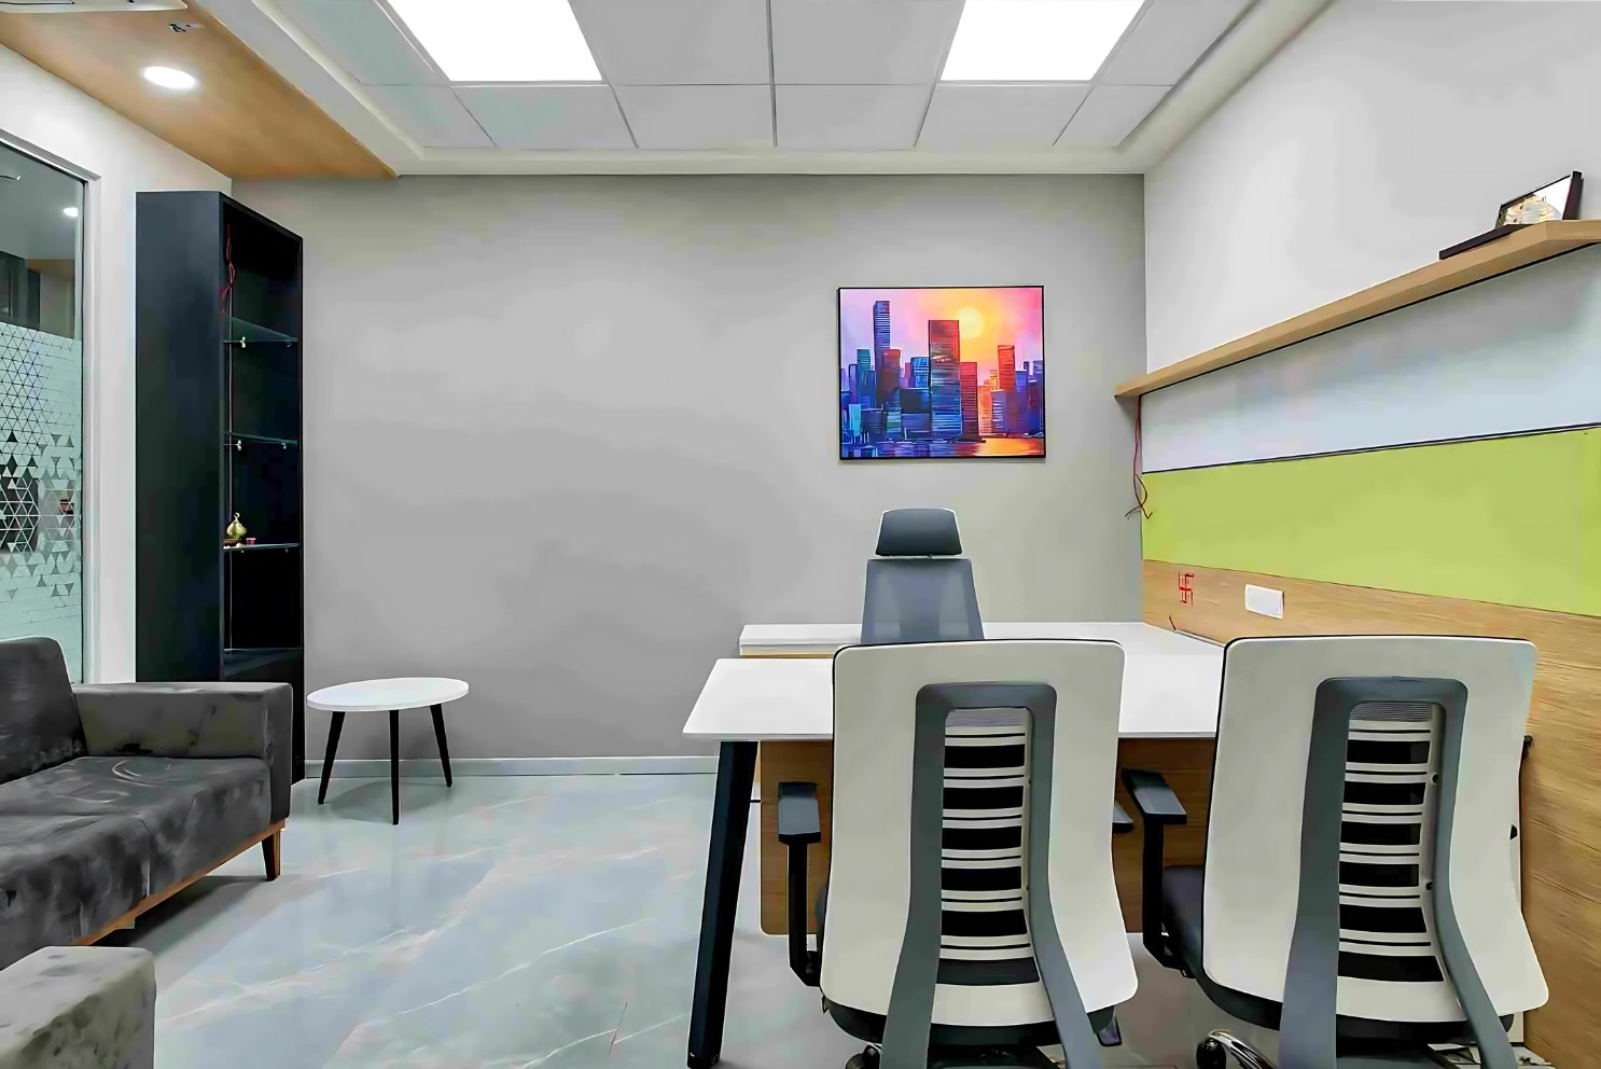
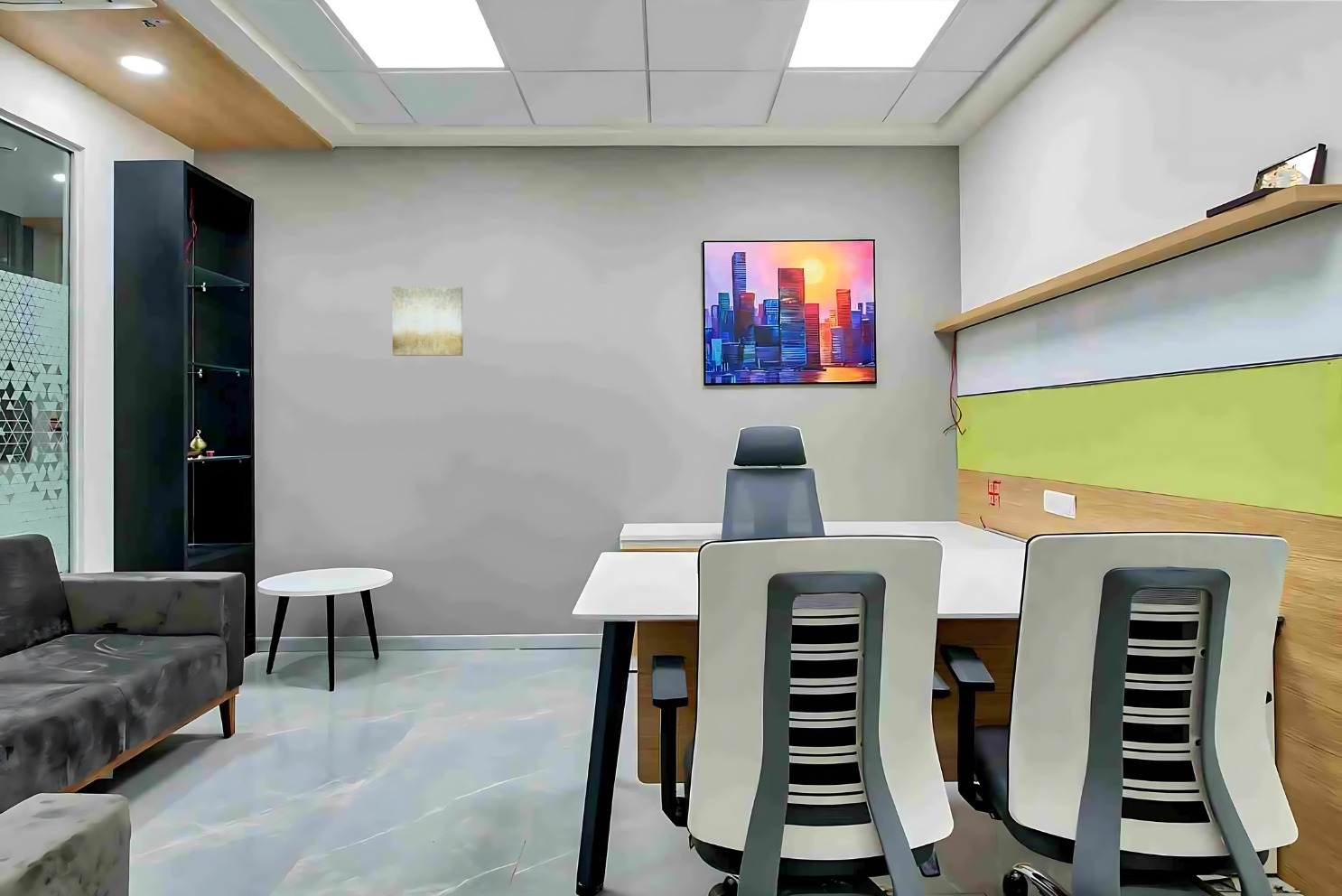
+ wall art (427, 321)
